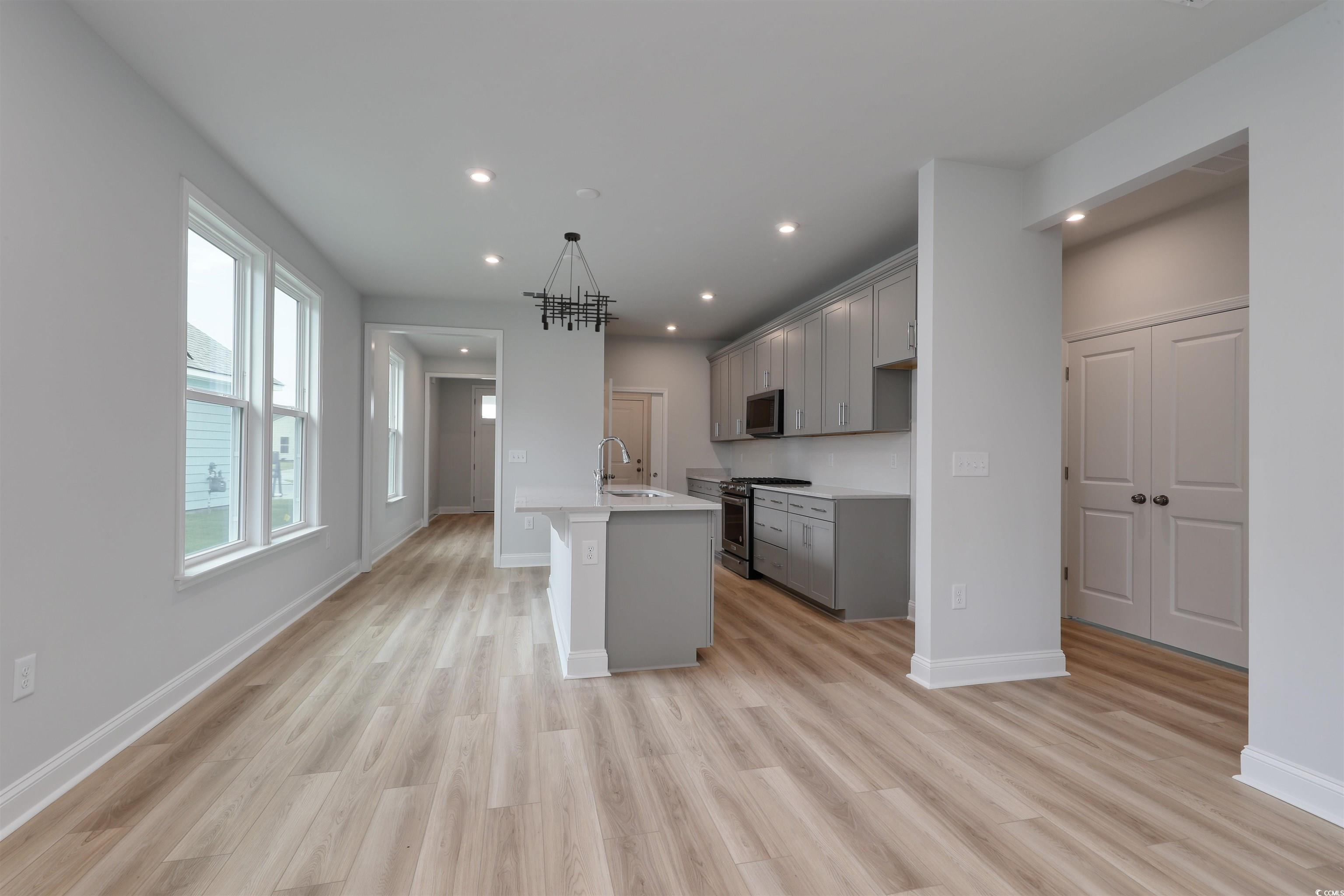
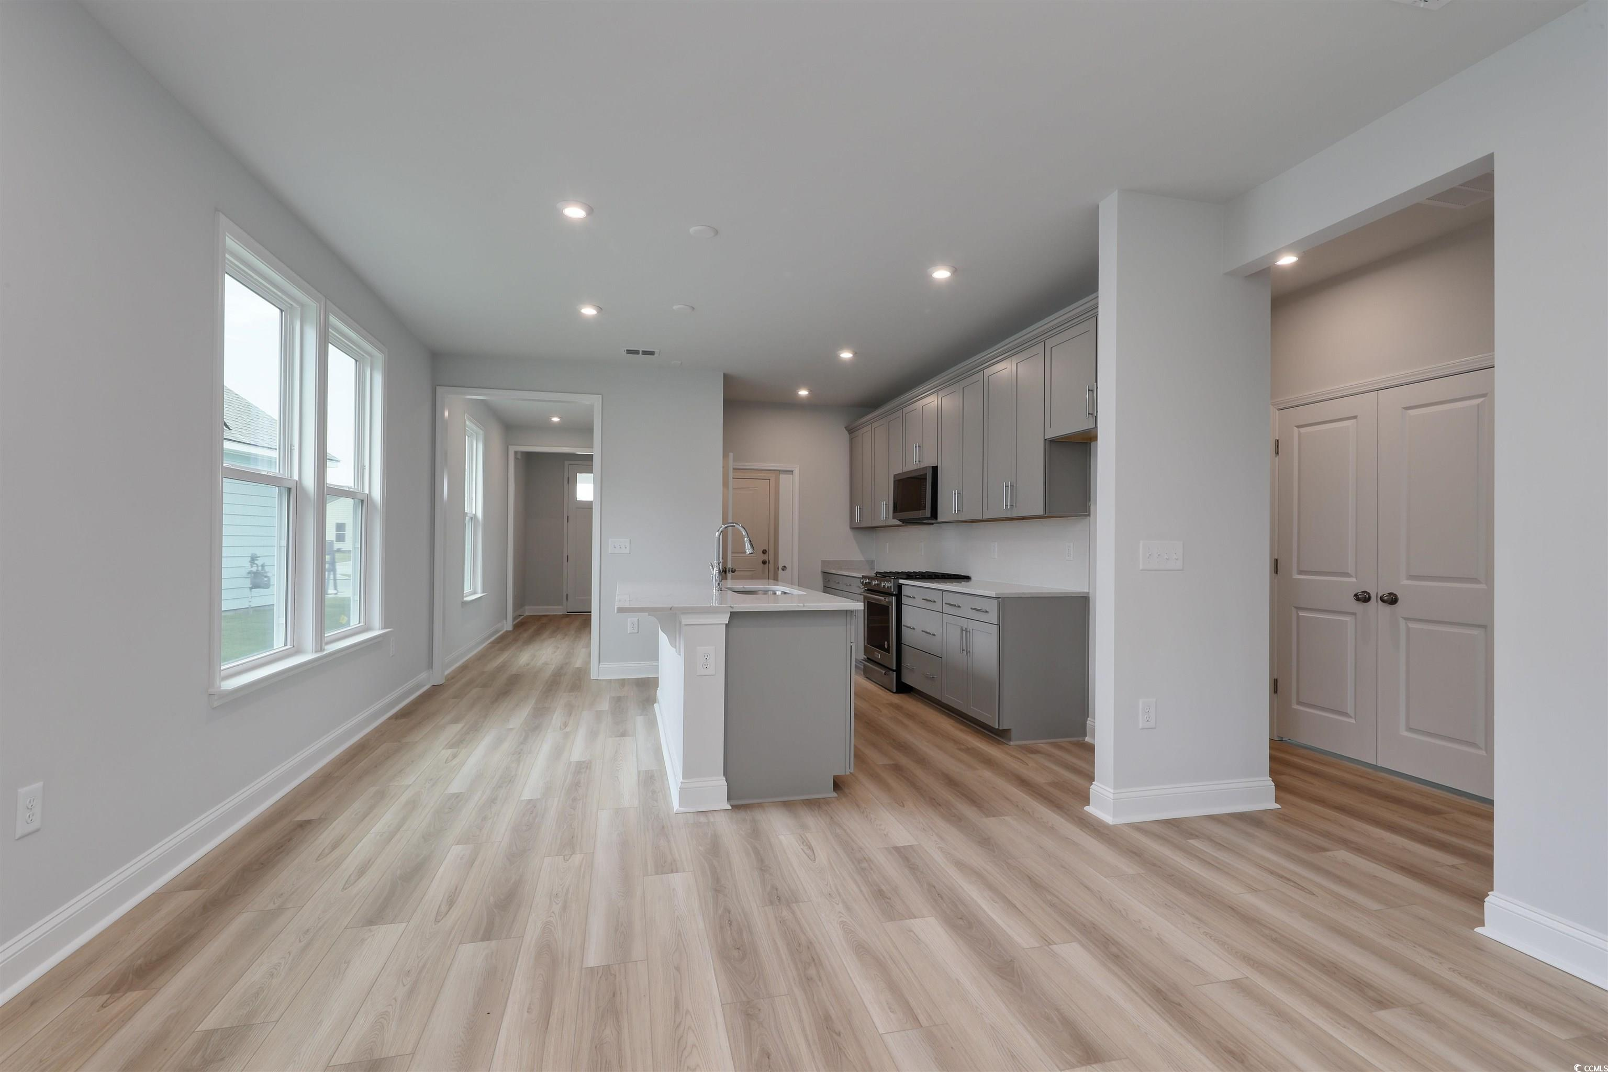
- chandelier (578, 286)
